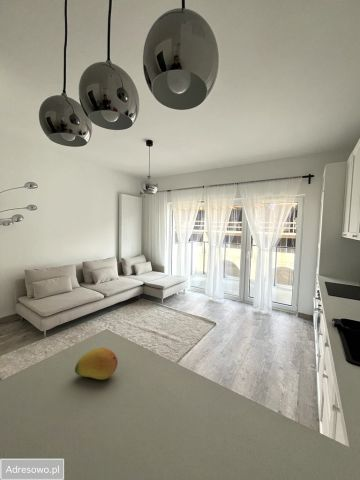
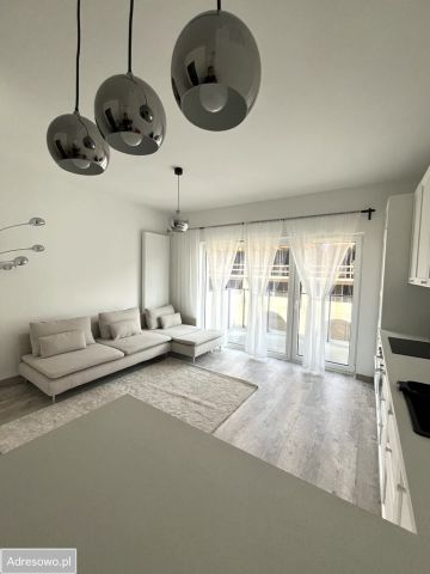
- fruit (97, 362)
